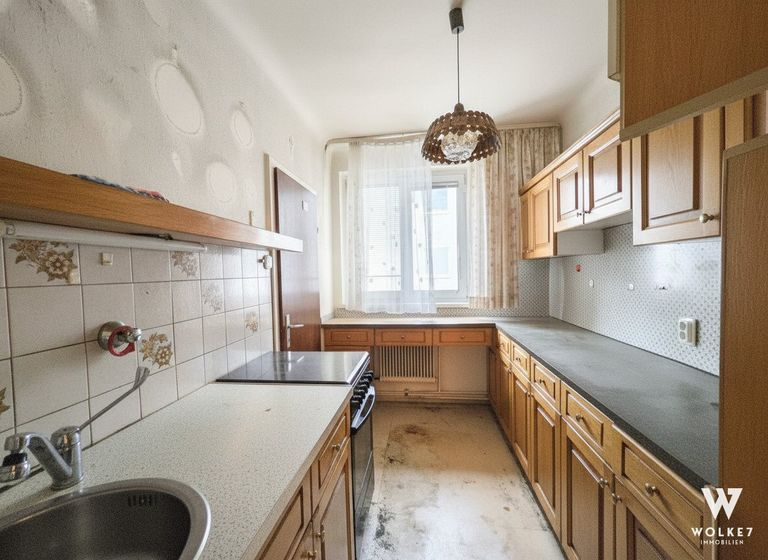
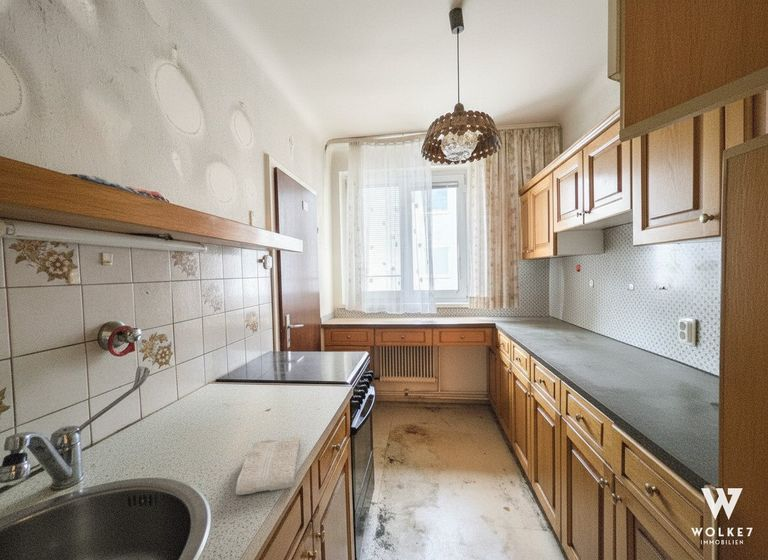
+ washcloth (272, 461)
